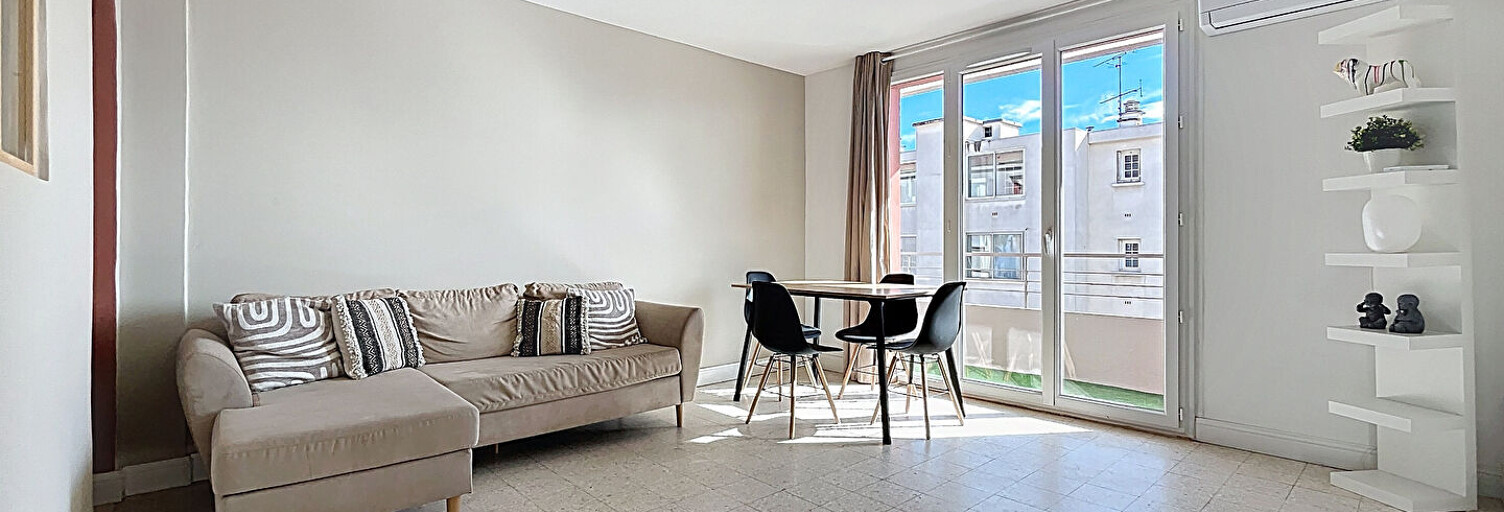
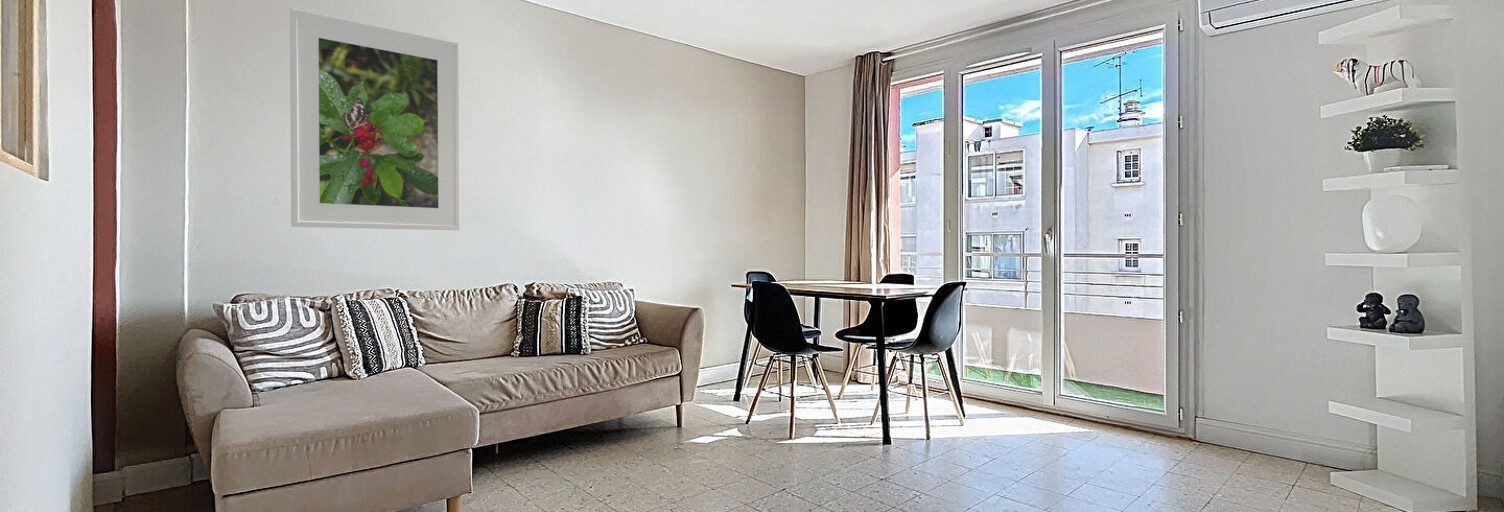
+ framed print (381, 127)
